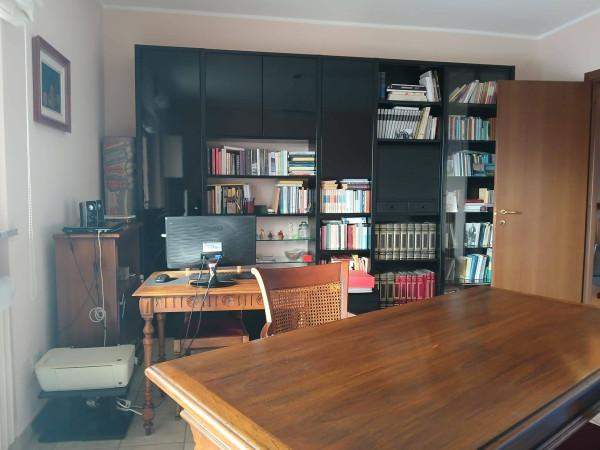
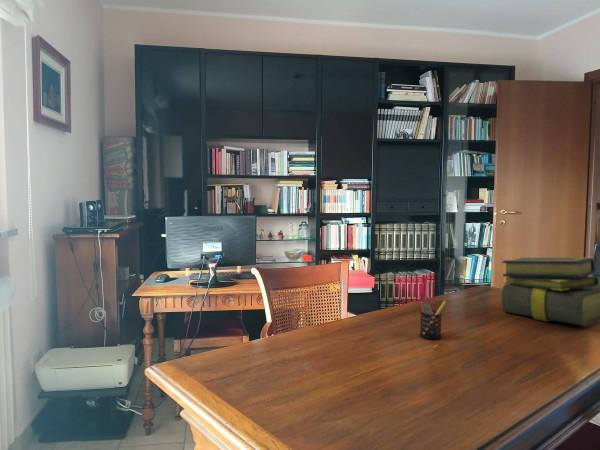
+ stack of books (549, 286)
+ pen holder (429, 316)
